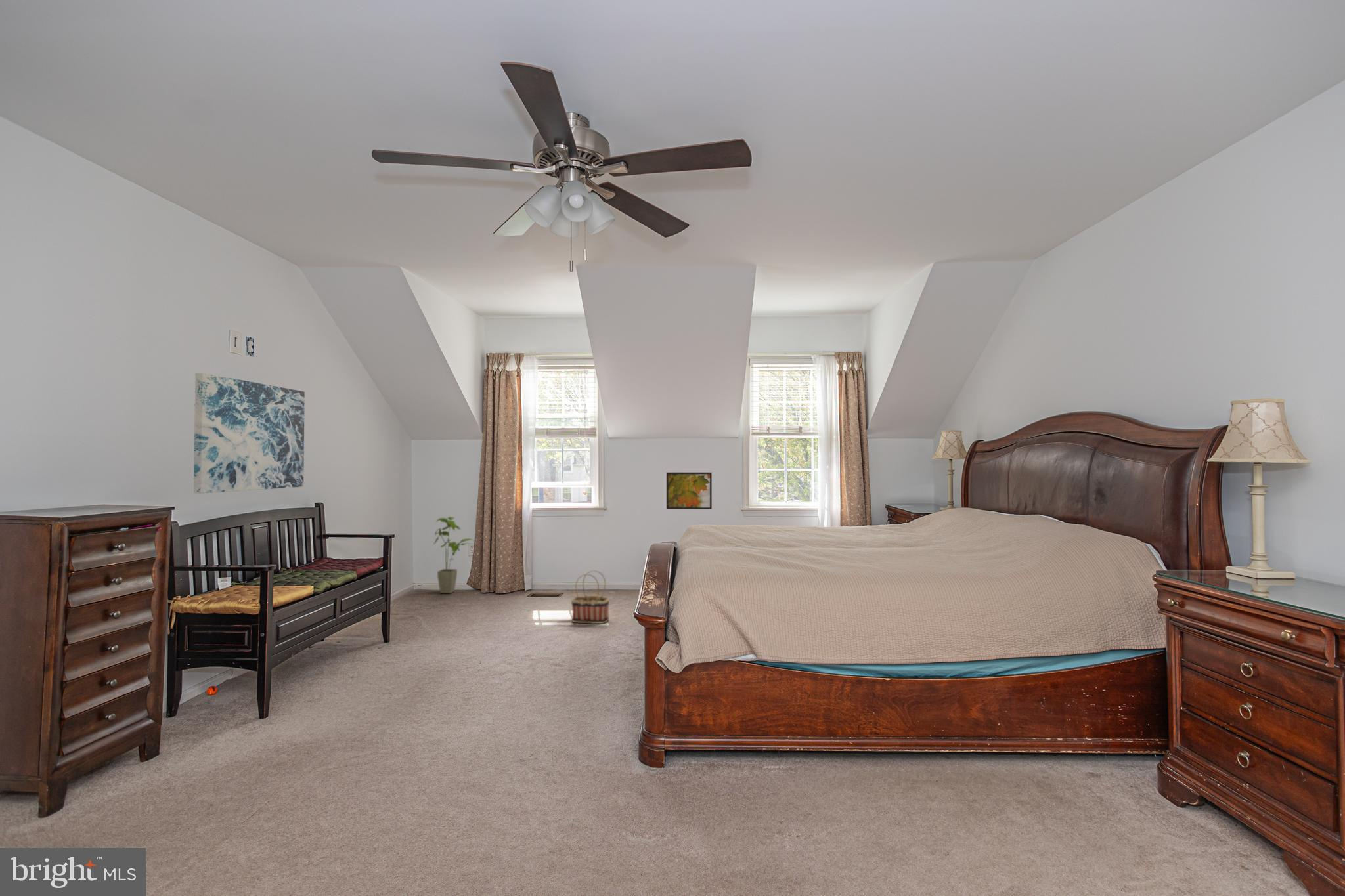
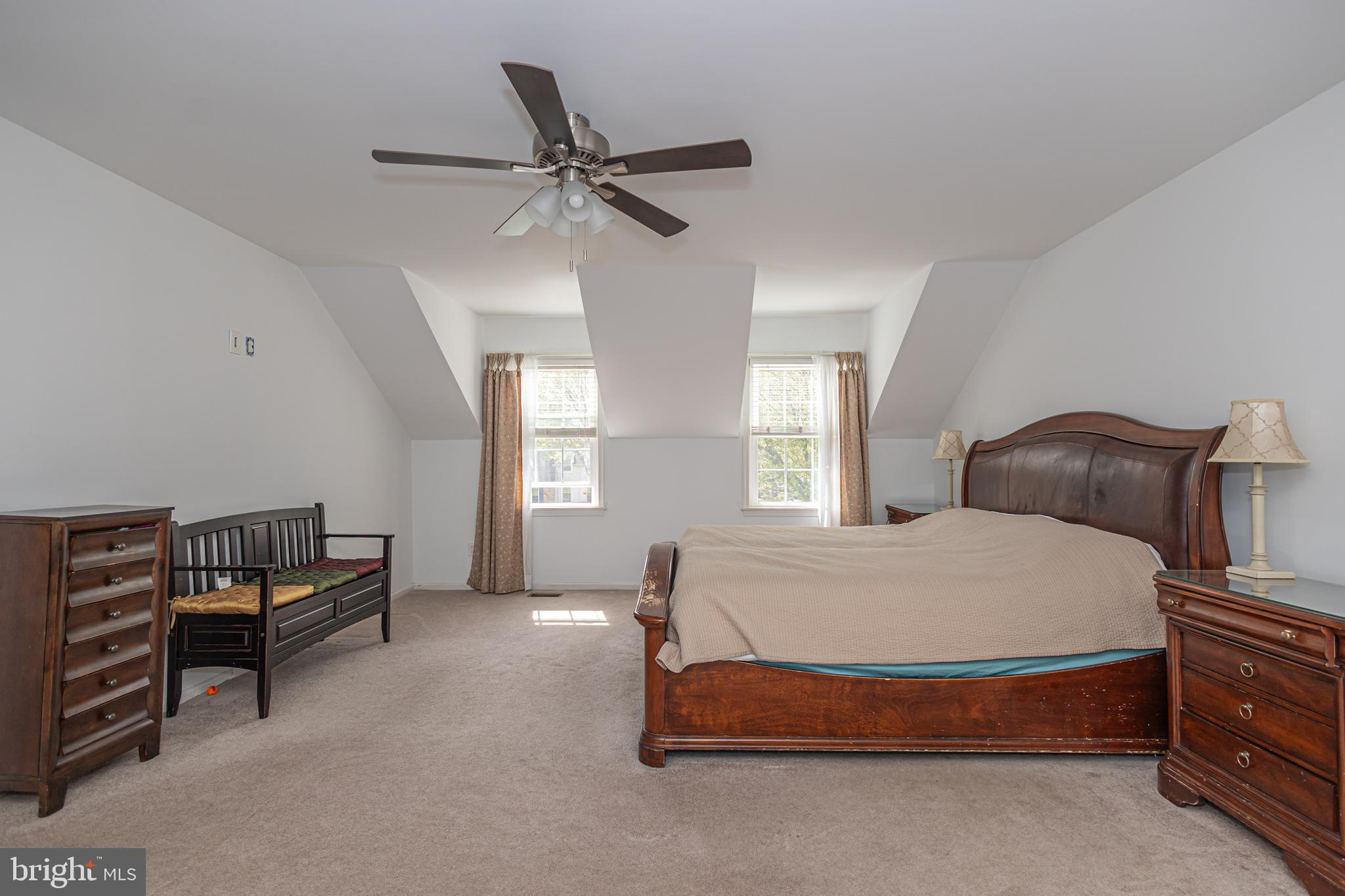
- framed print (689, 490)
- wall art (255, 436)
- basket (590, 596)
- house plant (452, 555)
